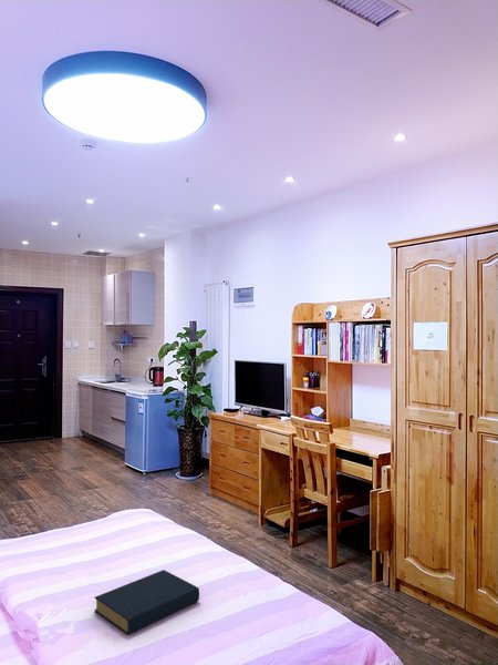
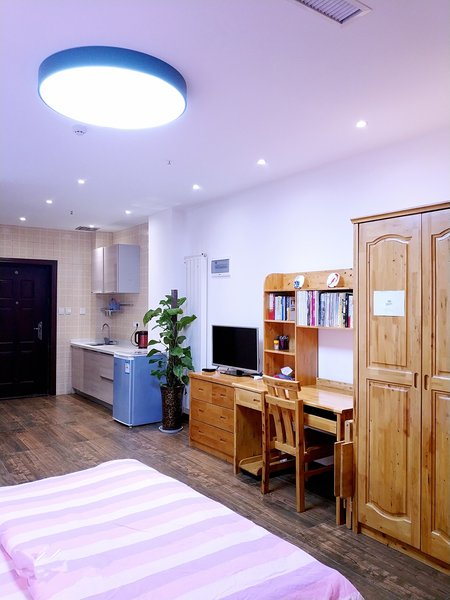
- hardback book (147, 598)
